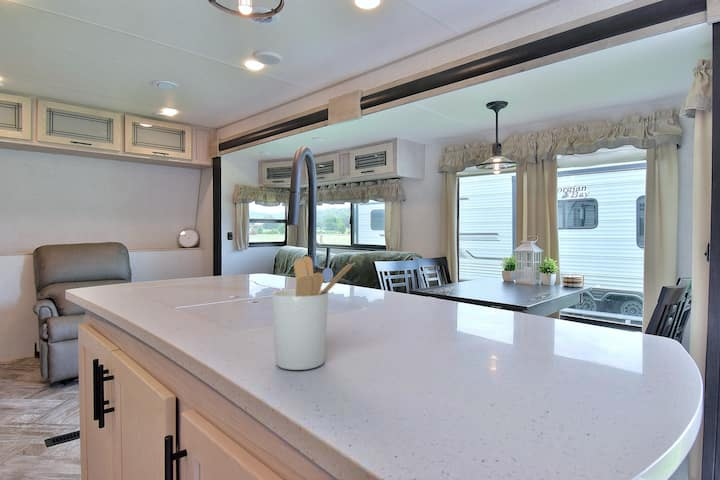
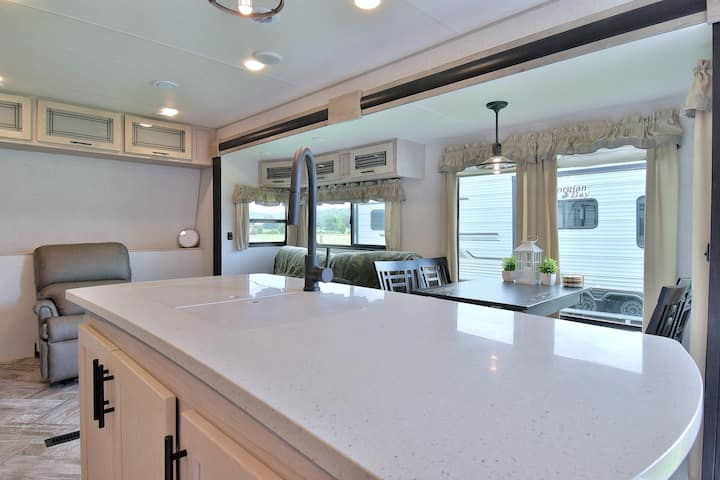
- utensil holder (315, 309)
